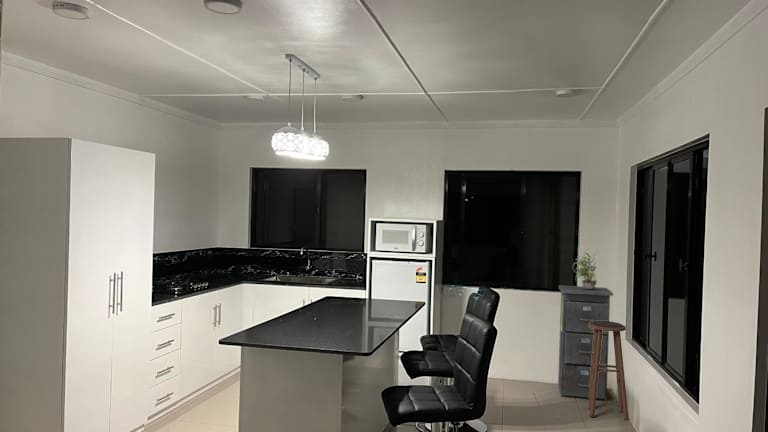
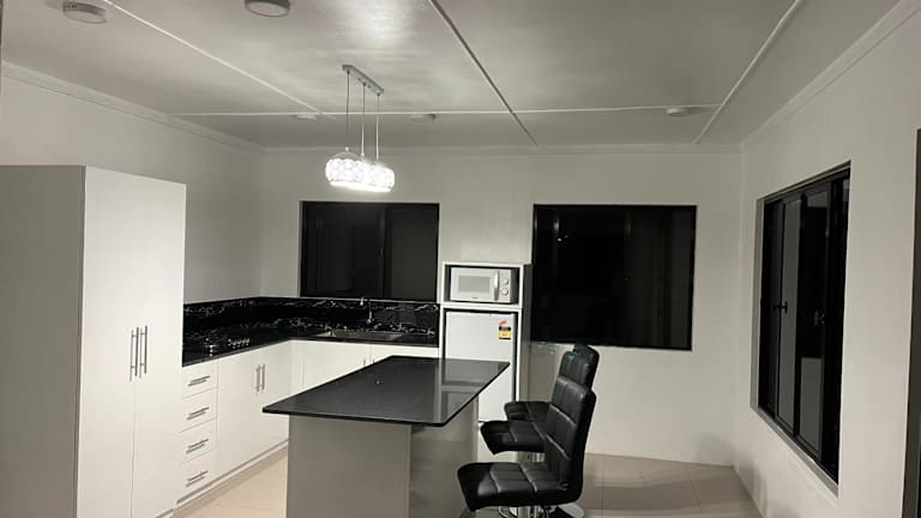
- filing cabinet (583, 341)
- potted plant (586, 270)
- stool (607, 369)
